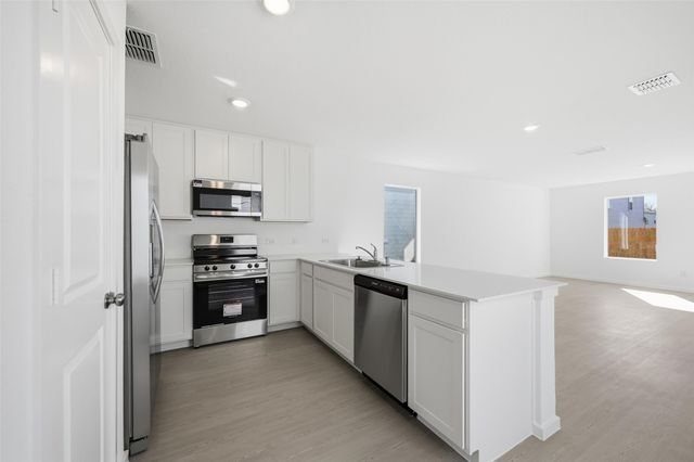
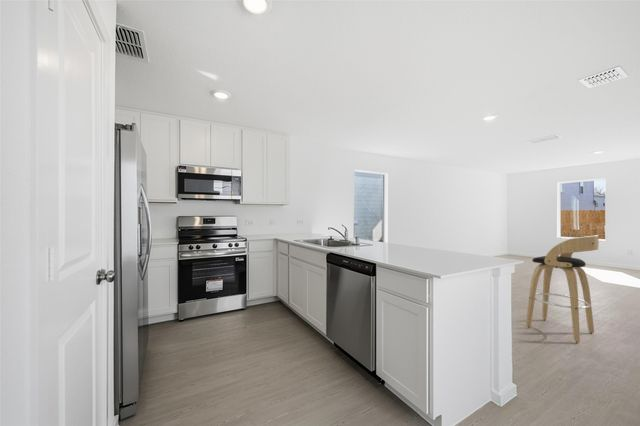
+ bar stool (567, 280)
